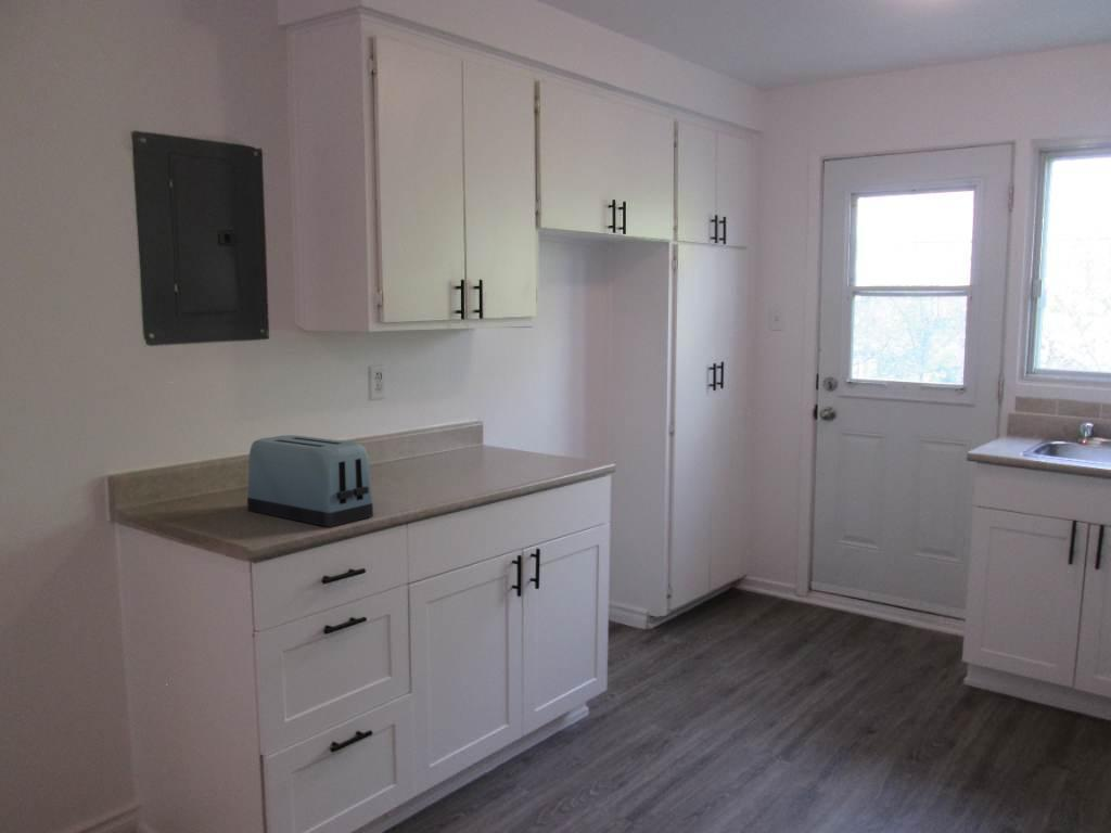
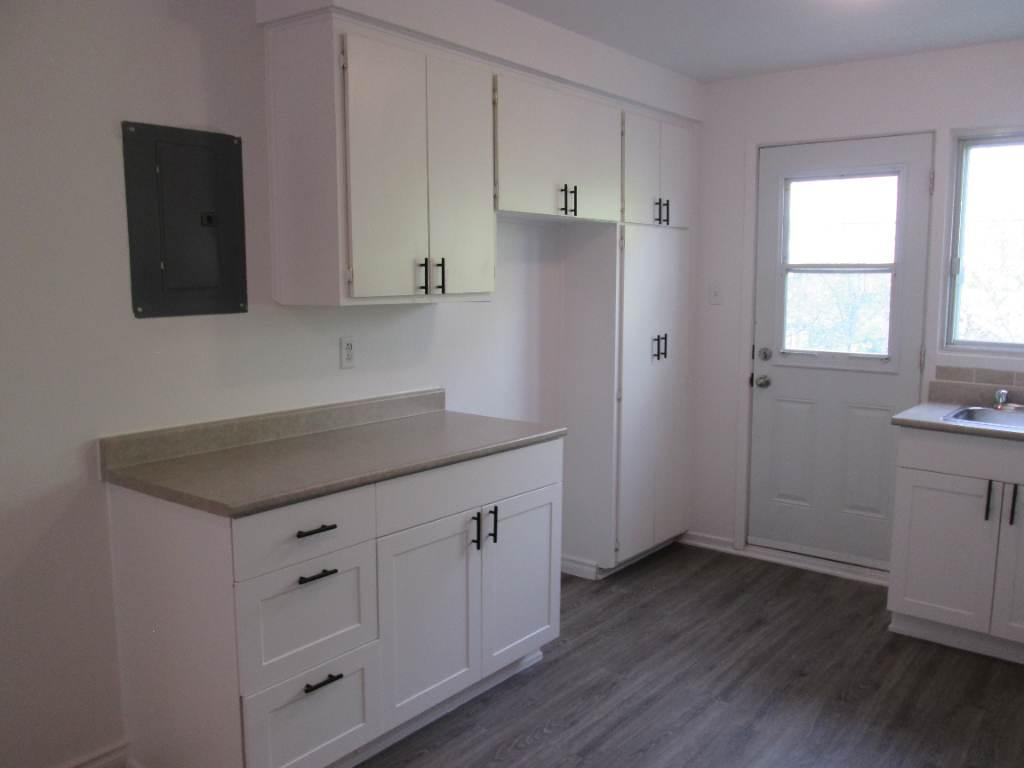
- toaster (309, 477)
